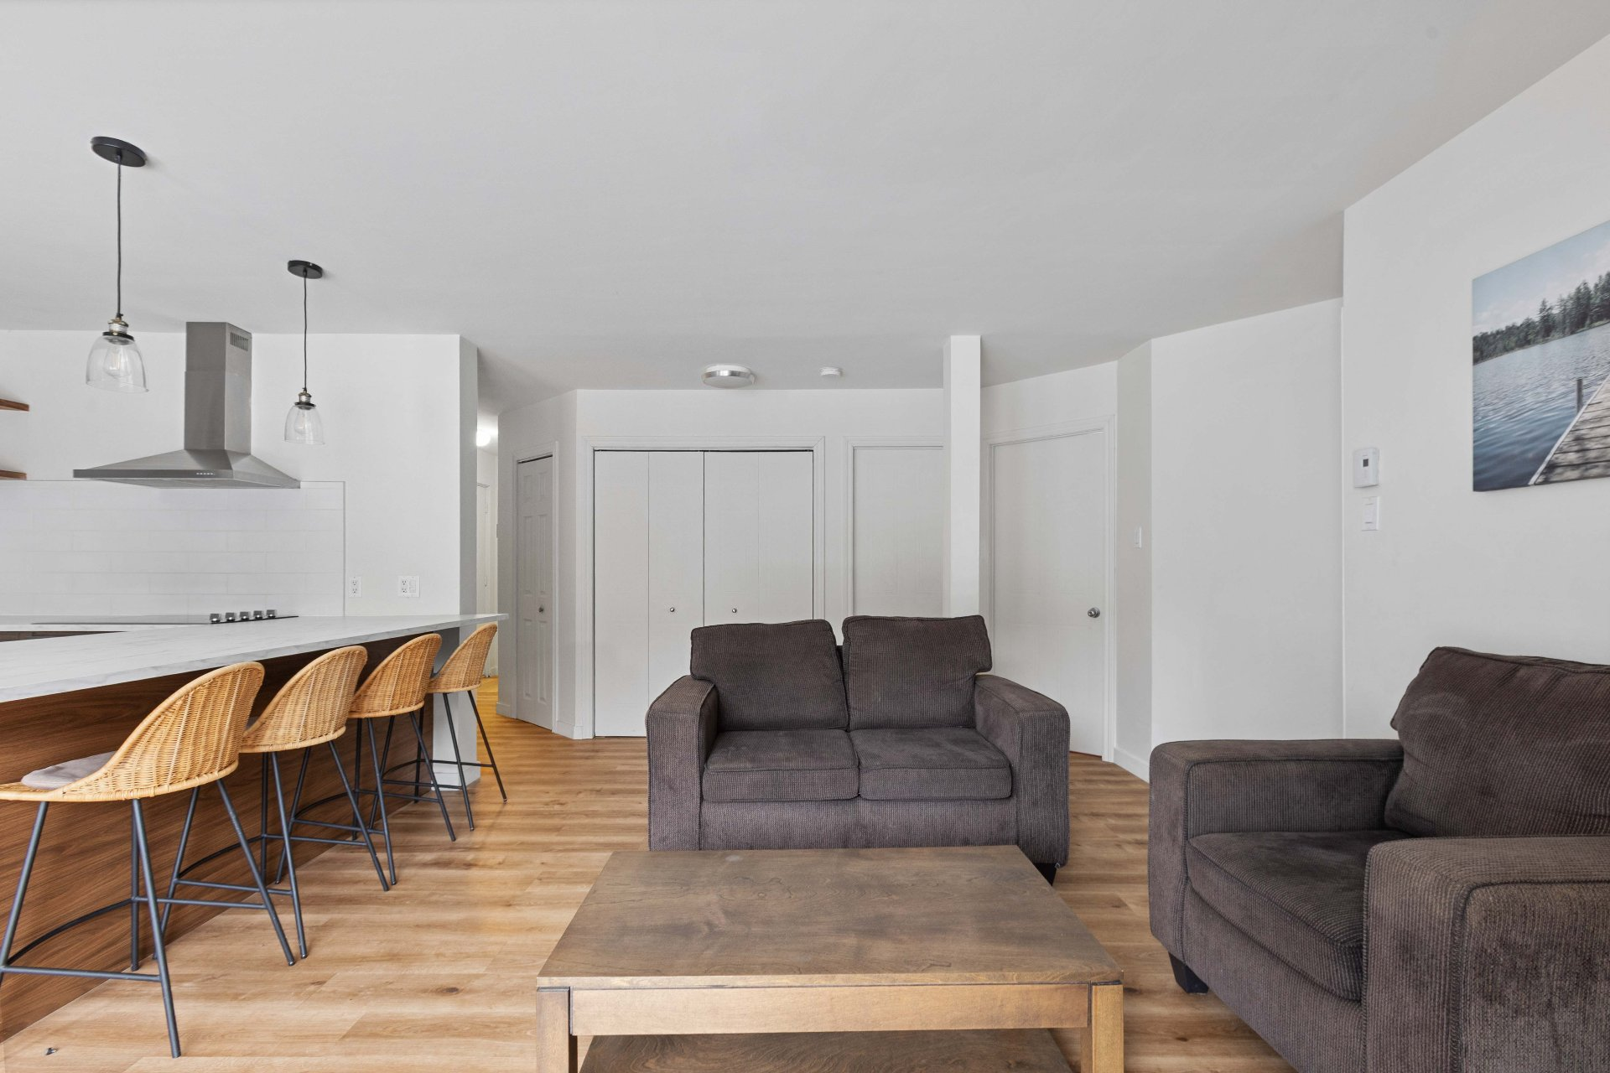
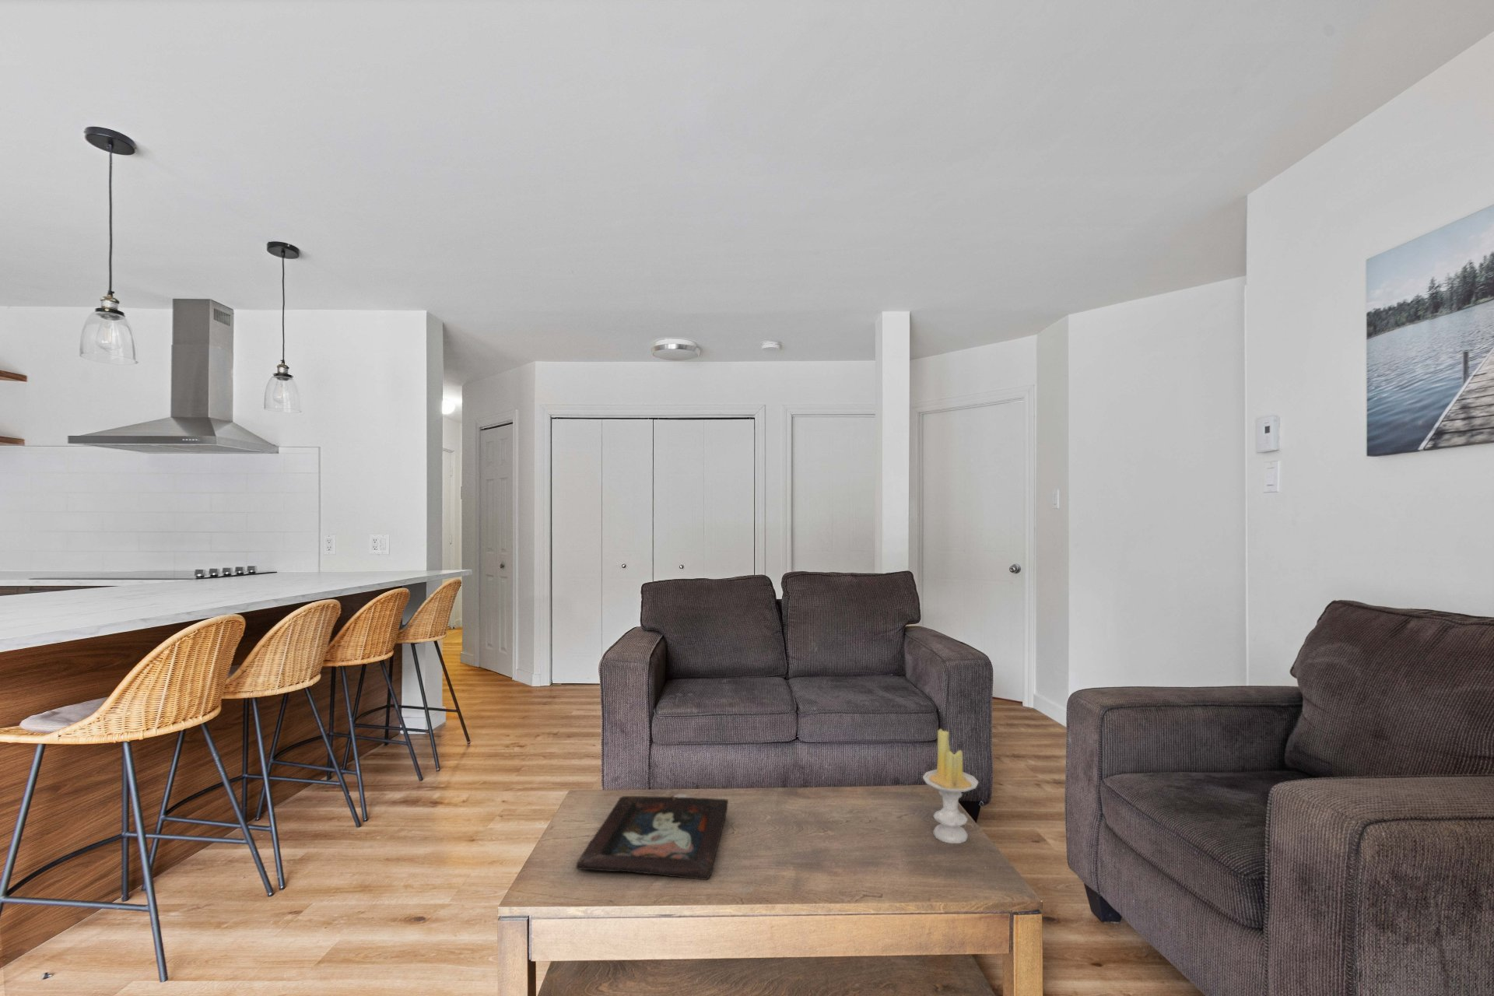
+ candle (950, 783)
+ decorative tray (659, 833)
